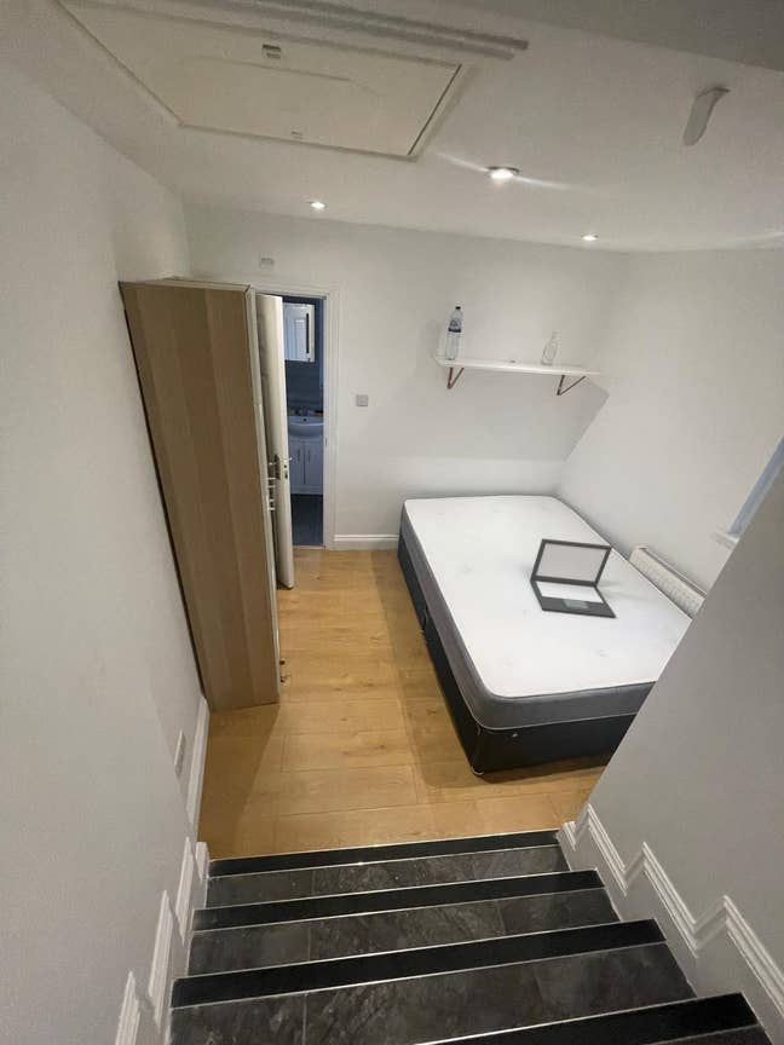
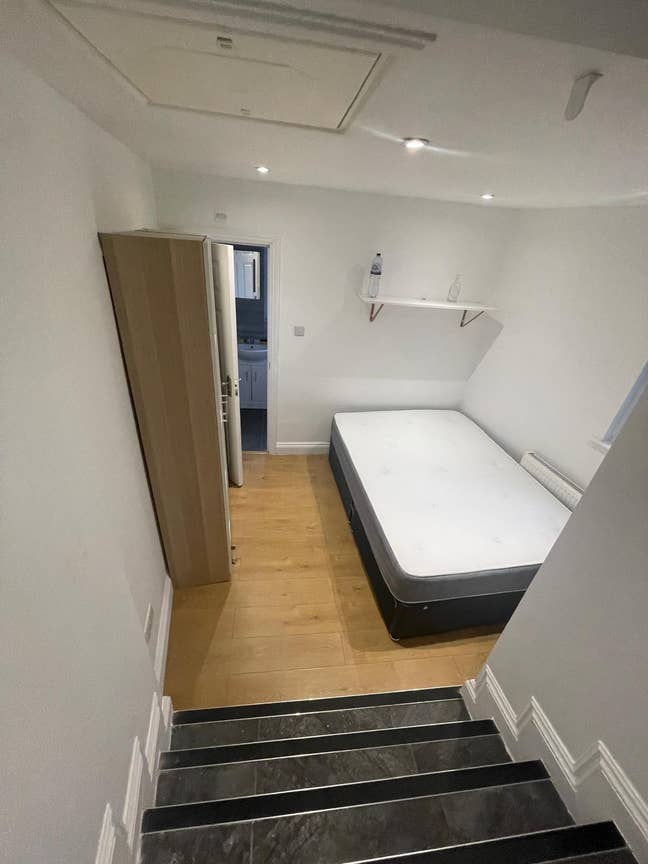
- laptop (577, 577)
